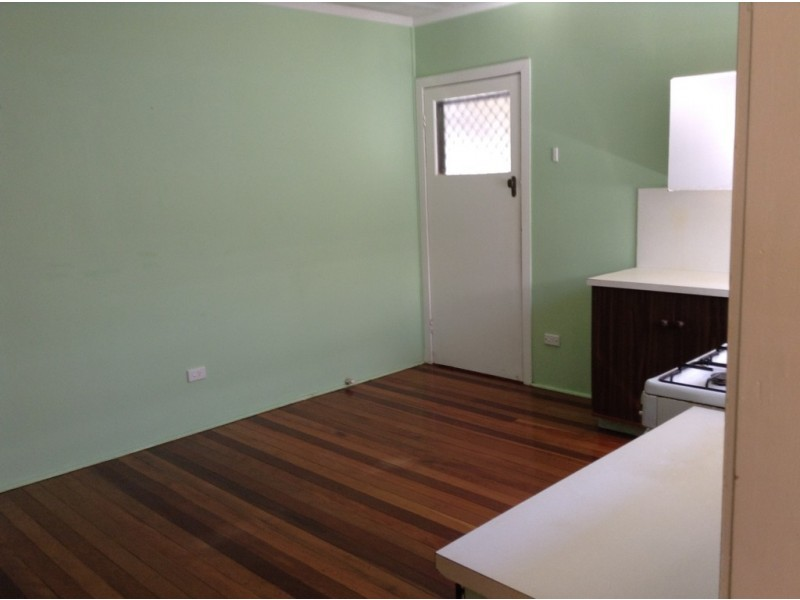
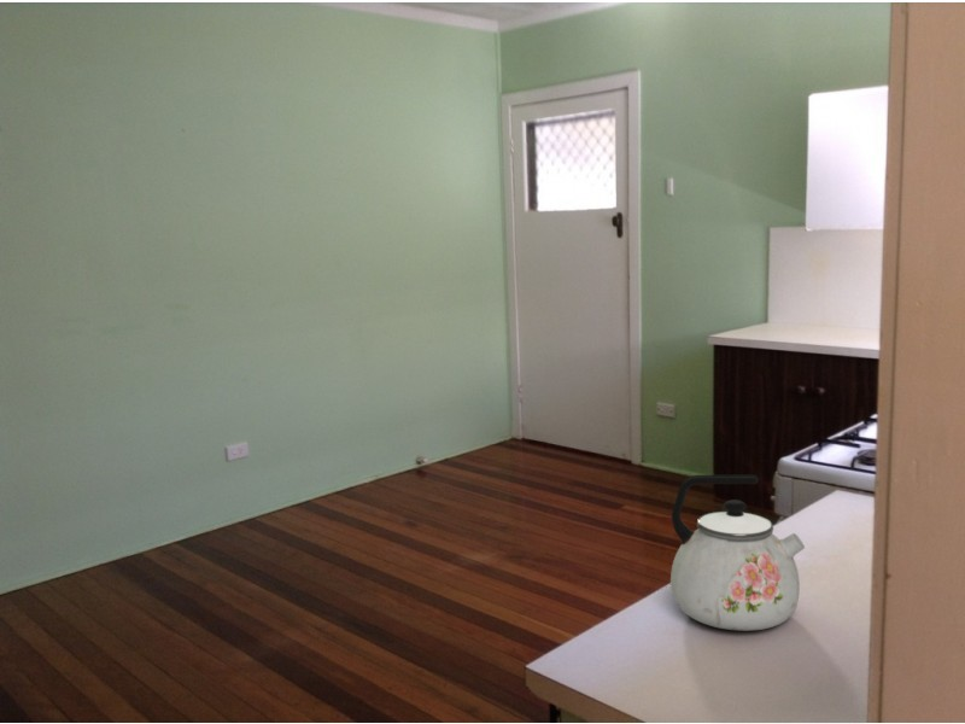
+ kettle (736, 544)
